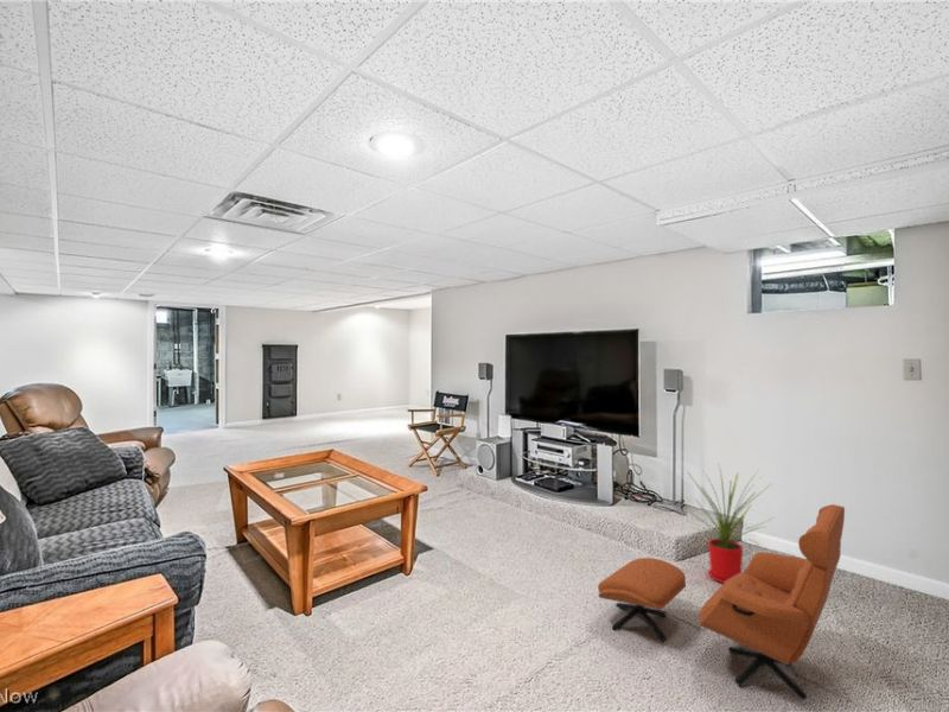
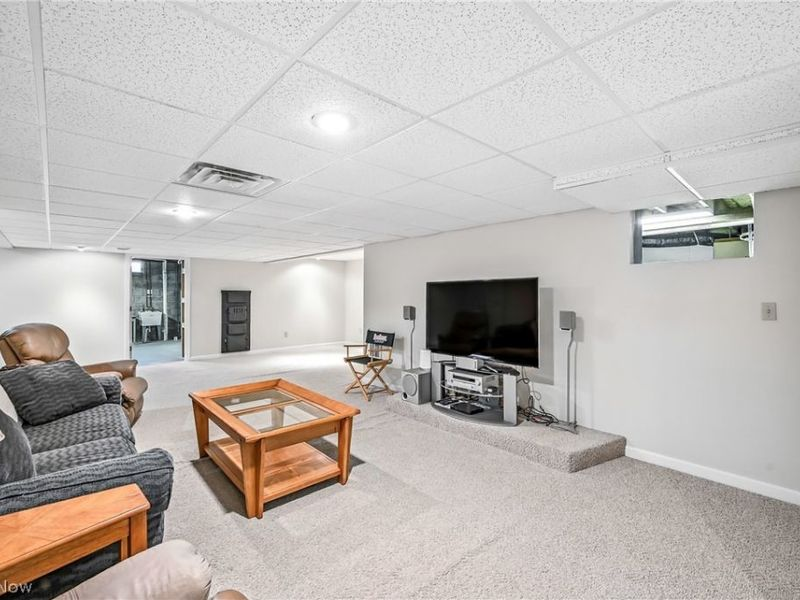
- armchair (721, 585)
- house plant (724, 522)
